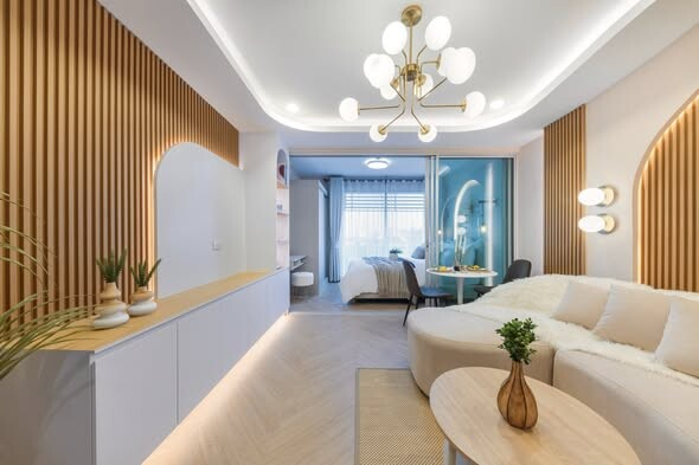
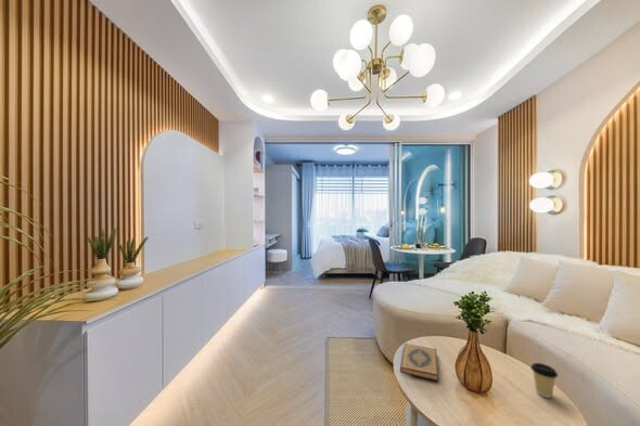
+ coffee cup (543, 379)
+ hardback book (419, 360)
